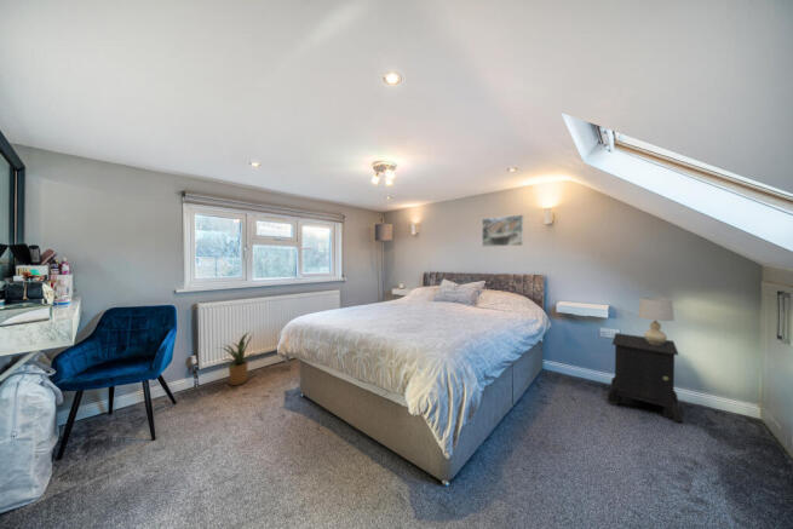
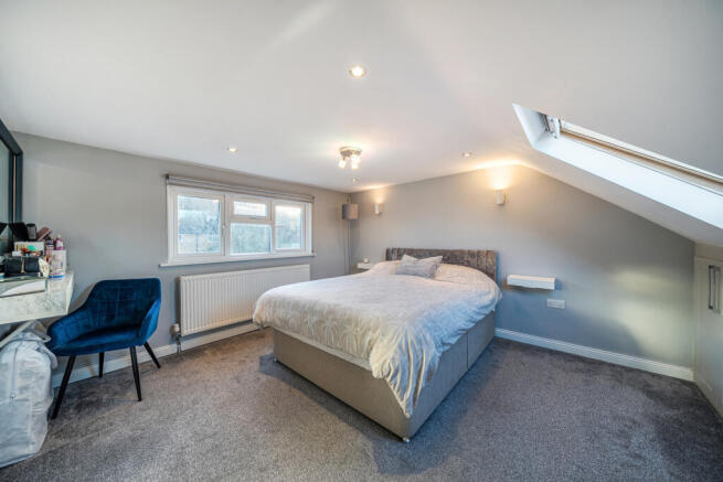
- house plant (236, 358)
- nightstand (642, 372)
- table lamp (655, 321)
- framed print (501, 231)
